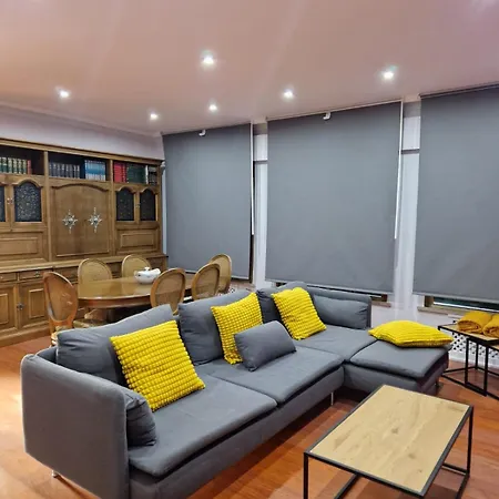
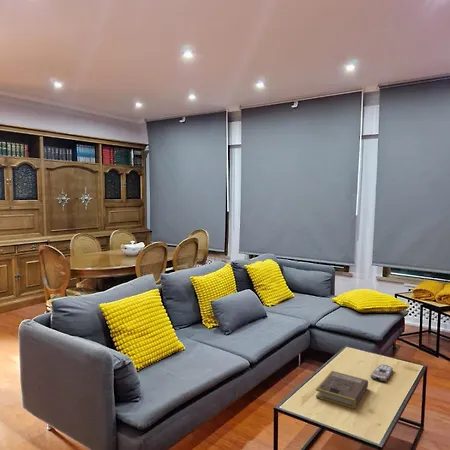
+ remote control (382, 372)
+ book (342, 388)
